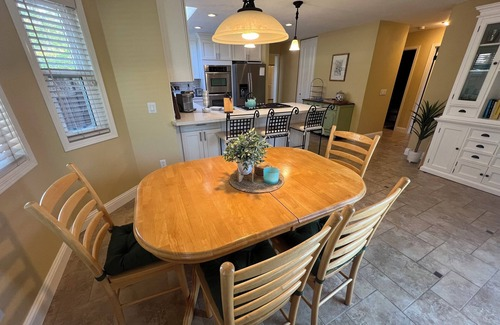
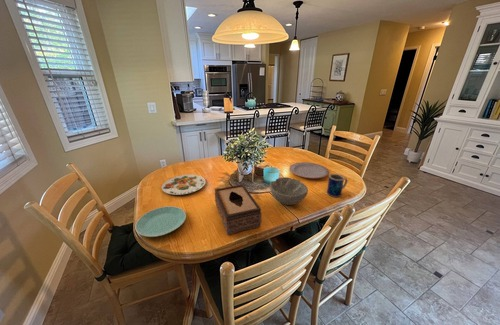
+ bowl (288, 193)
+ plate (161, 221)
+ plate (308, 170)
+ plate (184, 184)
+ tissue box (236, 206)
+ mug (338, 184)
